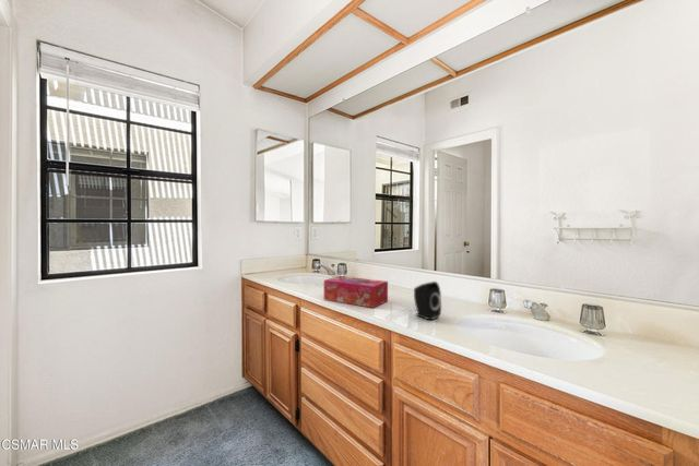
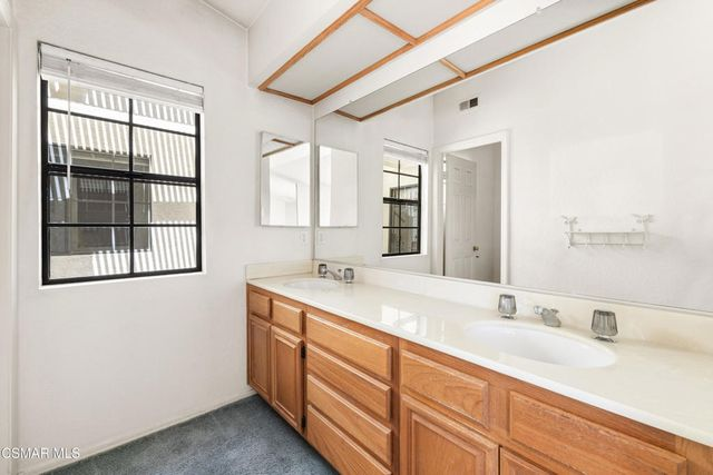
- tissue box (355, 290)
- speaker (425, 298)
